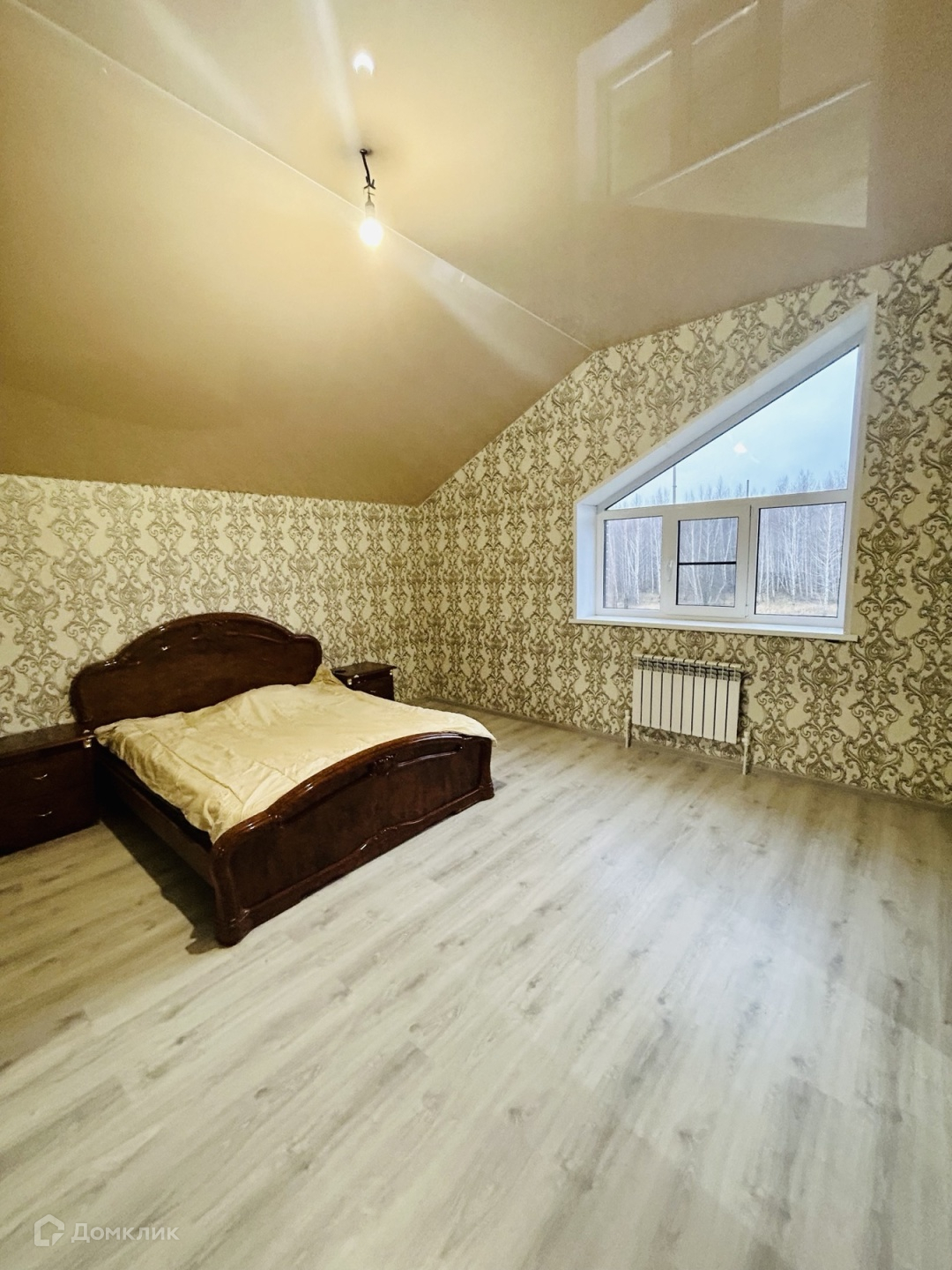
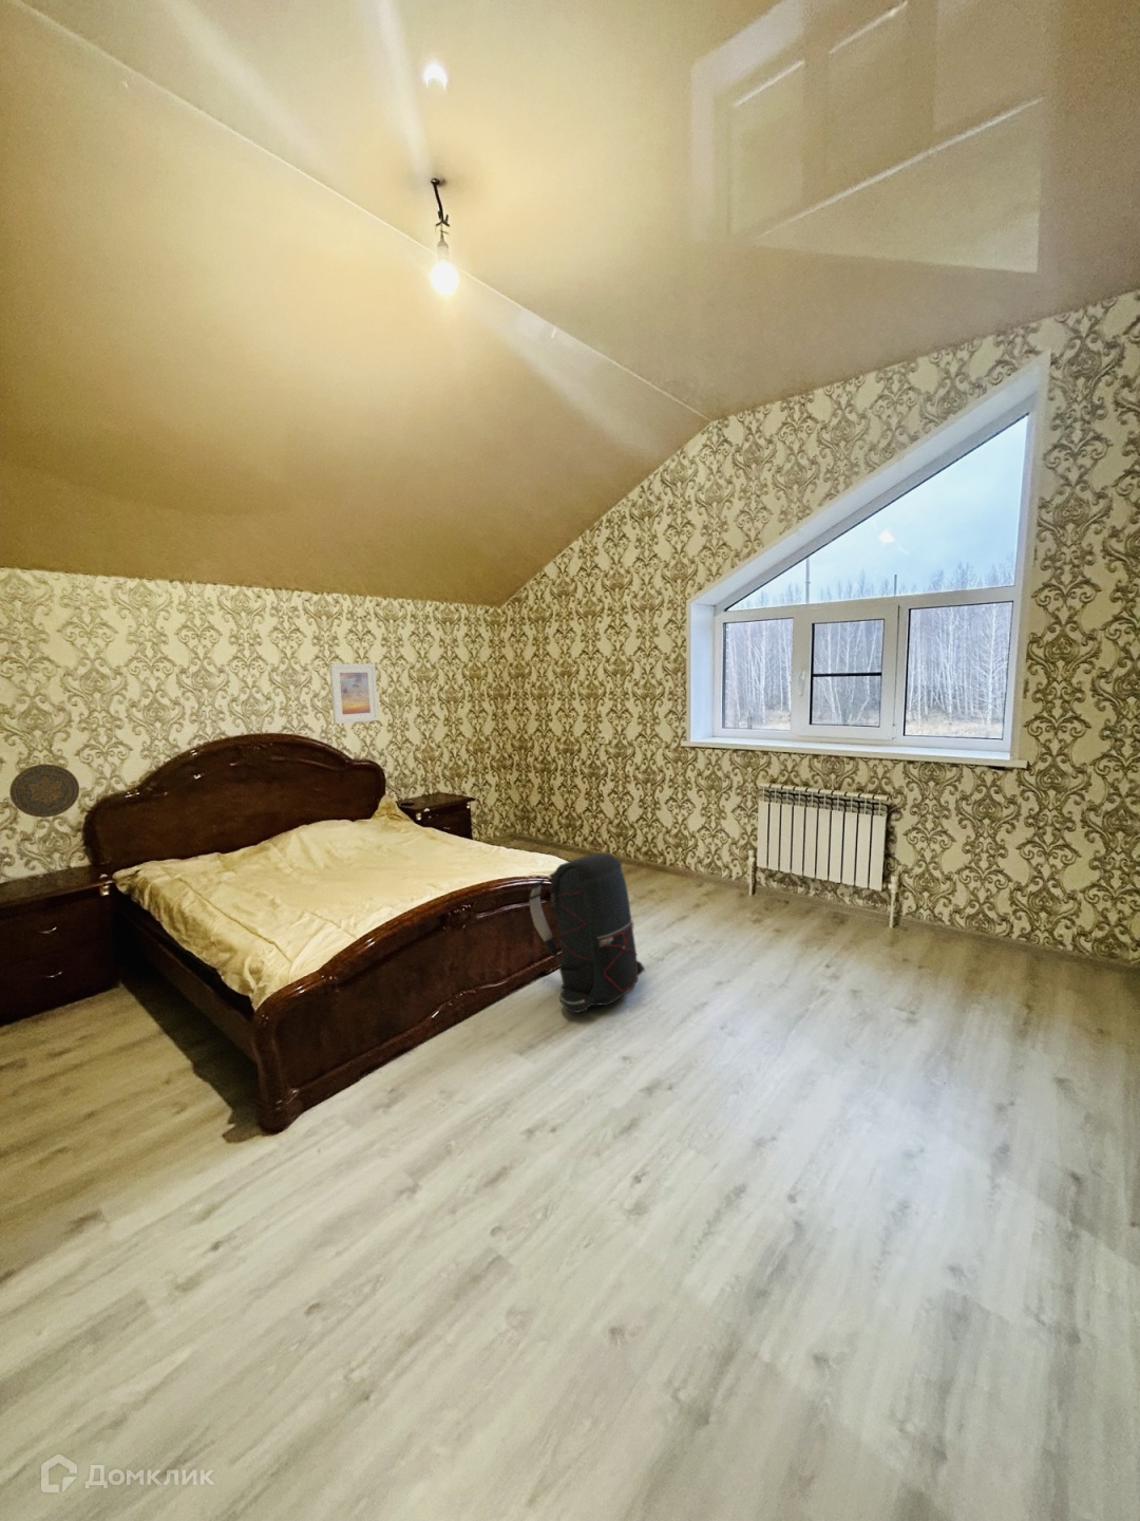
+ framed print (354, 693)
+ backpack (586, 923)
+ decorative plate (46, 790)
